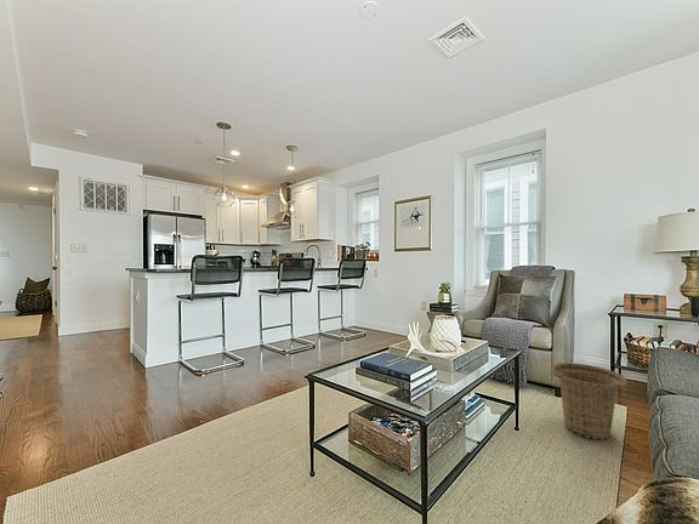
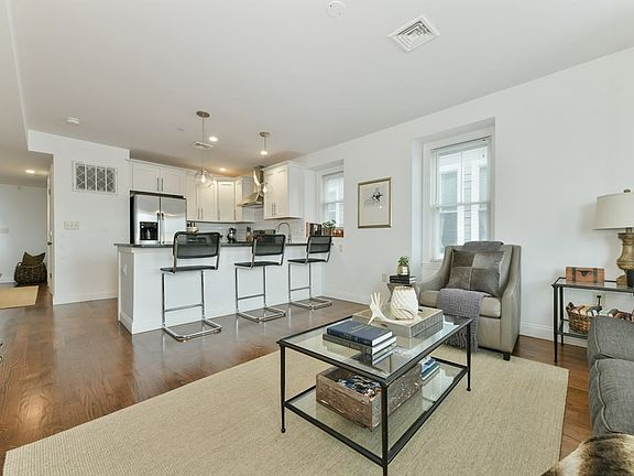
- basket (586, 400)
